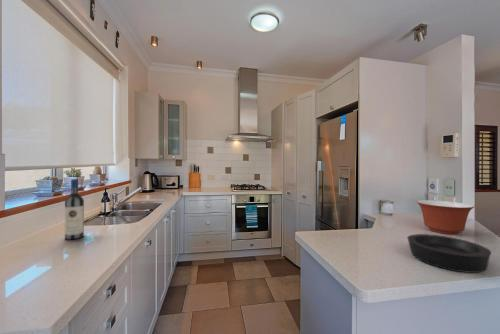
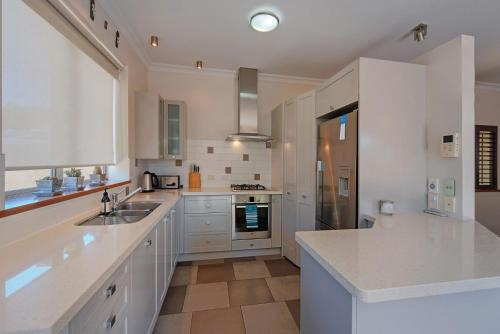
- wine bottle (74, 207)
- mixing bowl (443, 217)
- bowl (445, 251)
